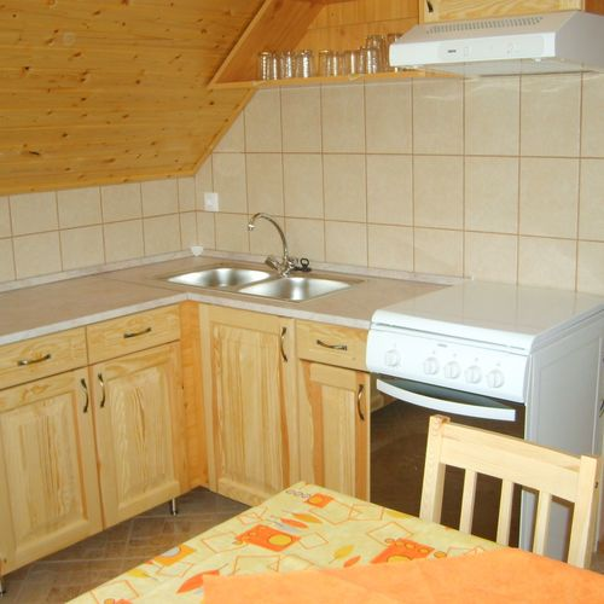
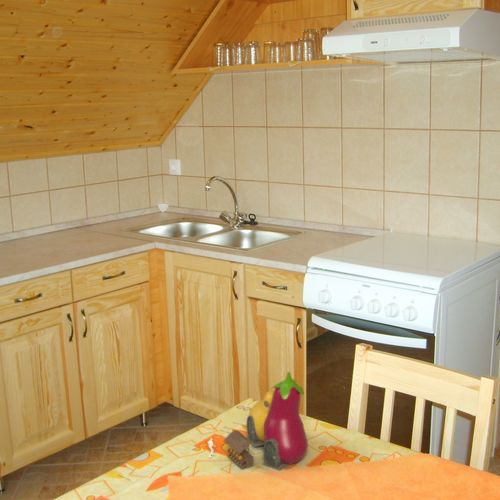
+ fruit (264, 410)
